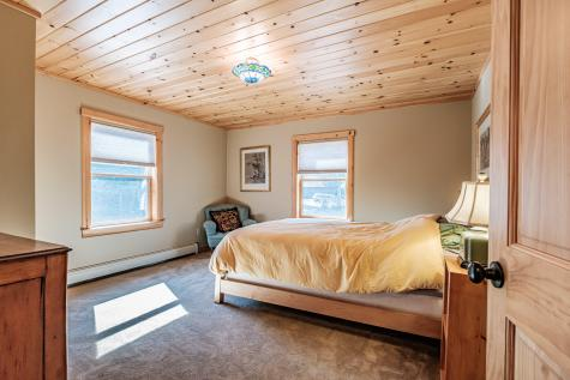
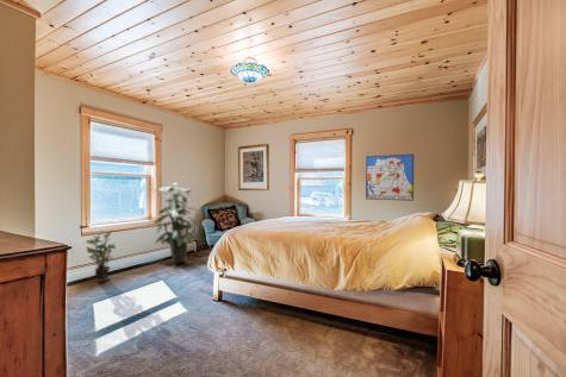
+ potted plant (99, 255)
+ indoor plant (175, 222)
+ wall art (388, 177)
